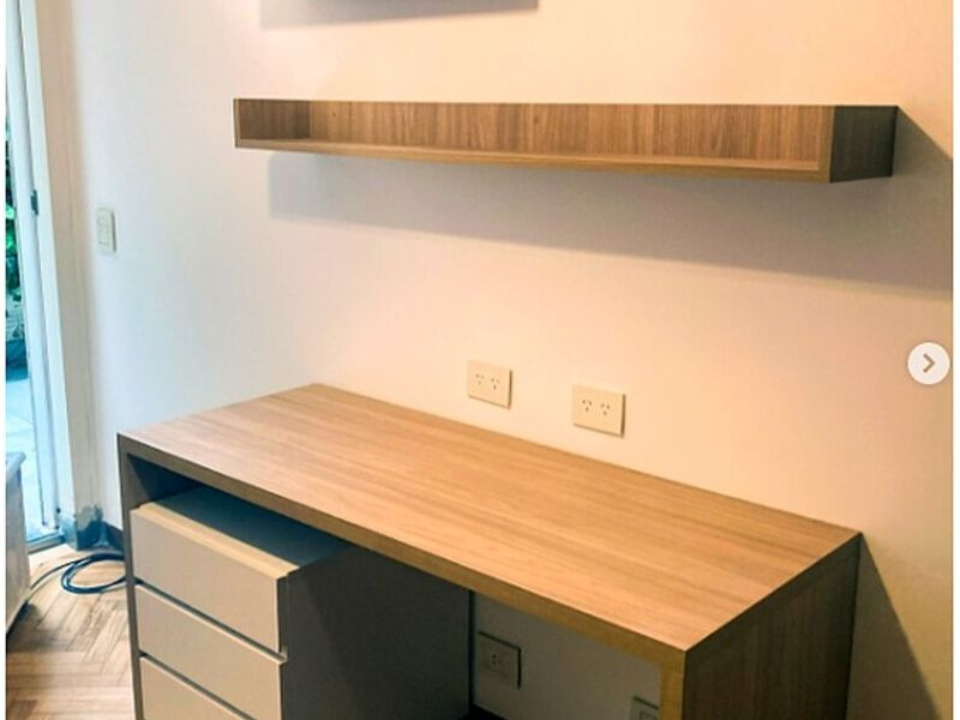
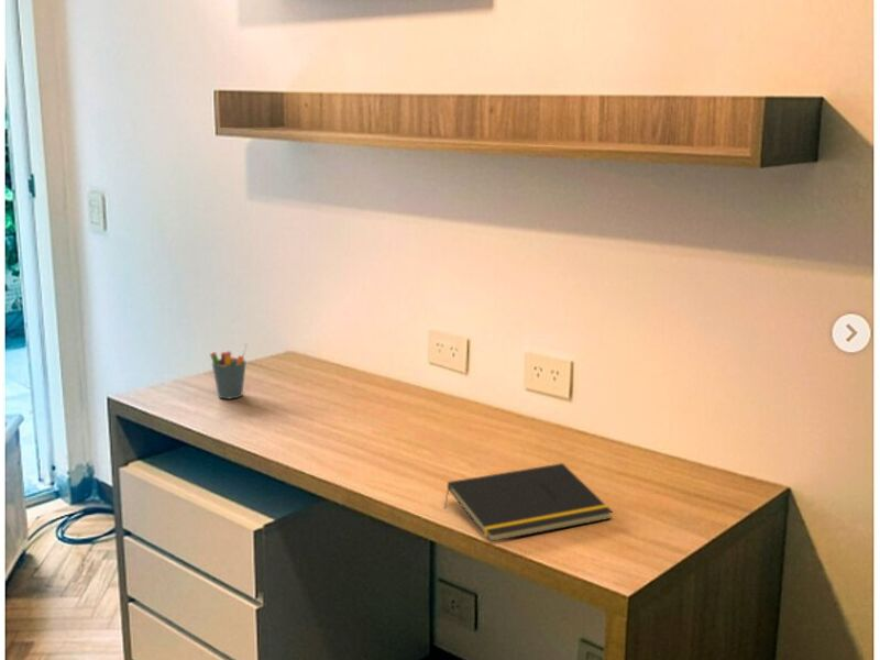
+ pen holder (229, 370)
+ notepad (528, 499)
